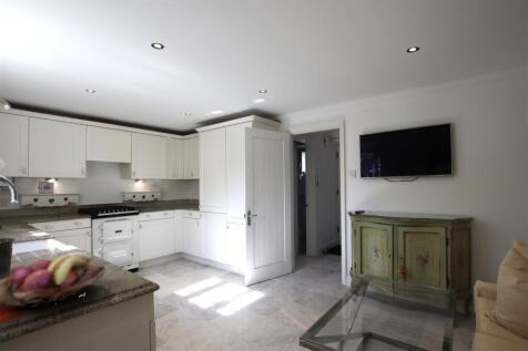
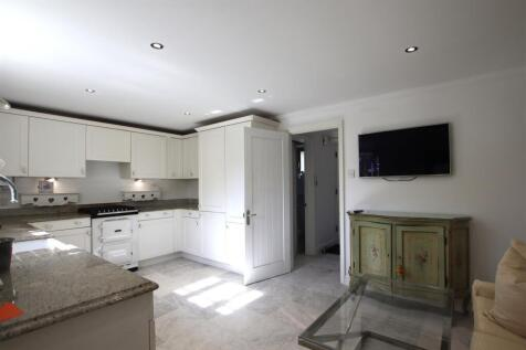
- fruit basket (53, 276)
